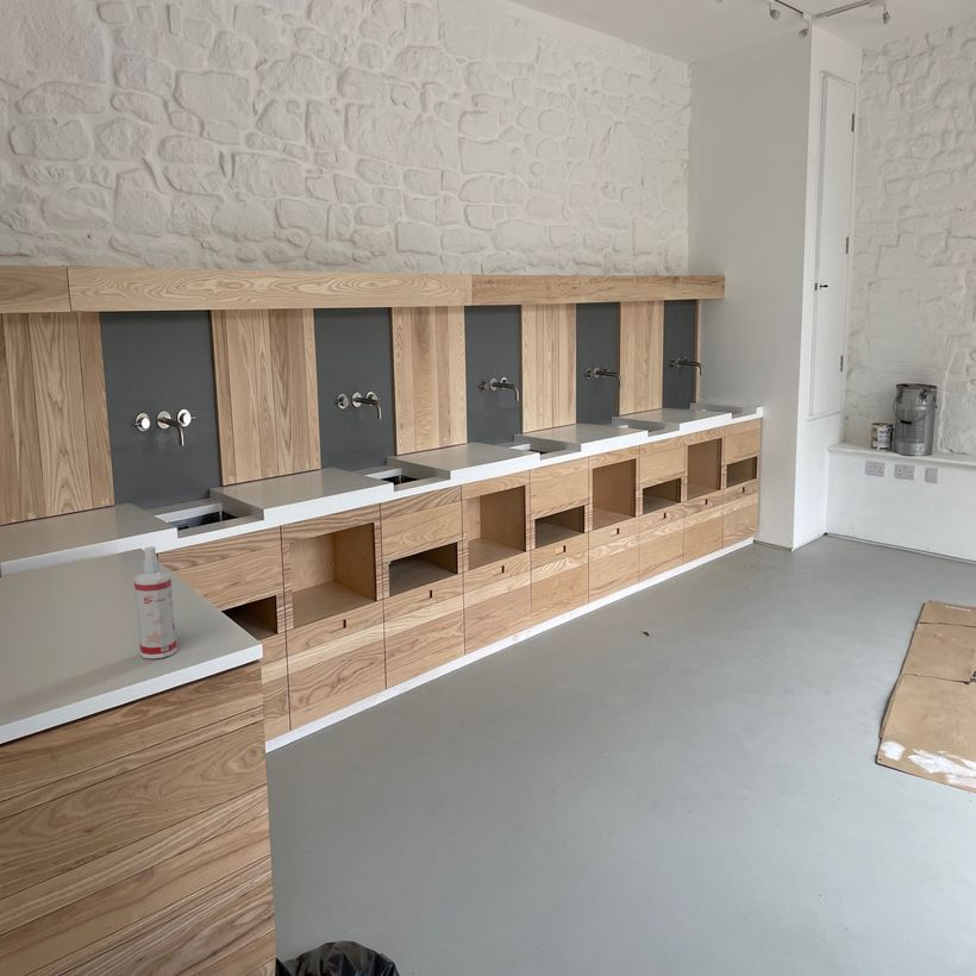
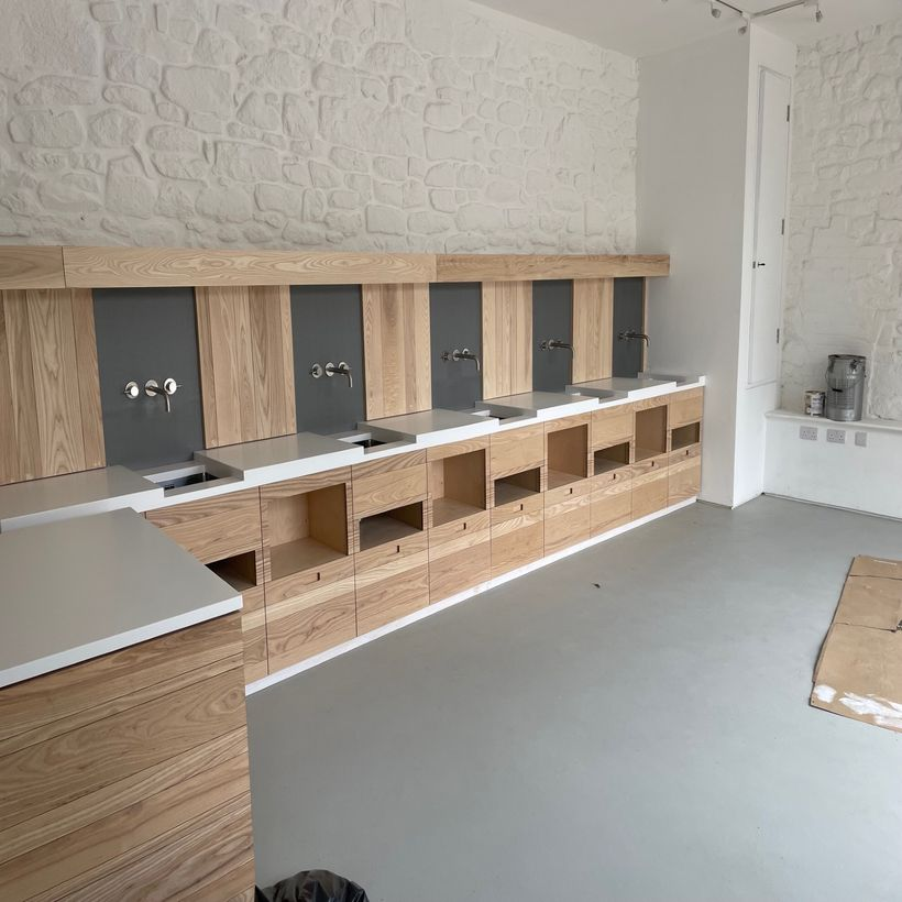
- spray bottle (154, 600)
